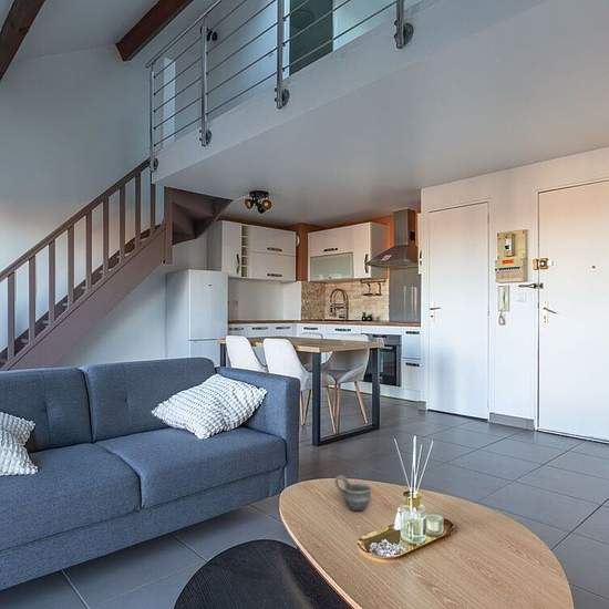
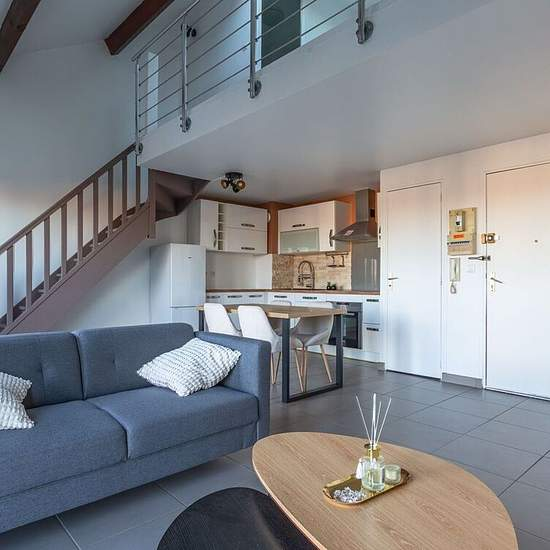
- cup (354, 492)
